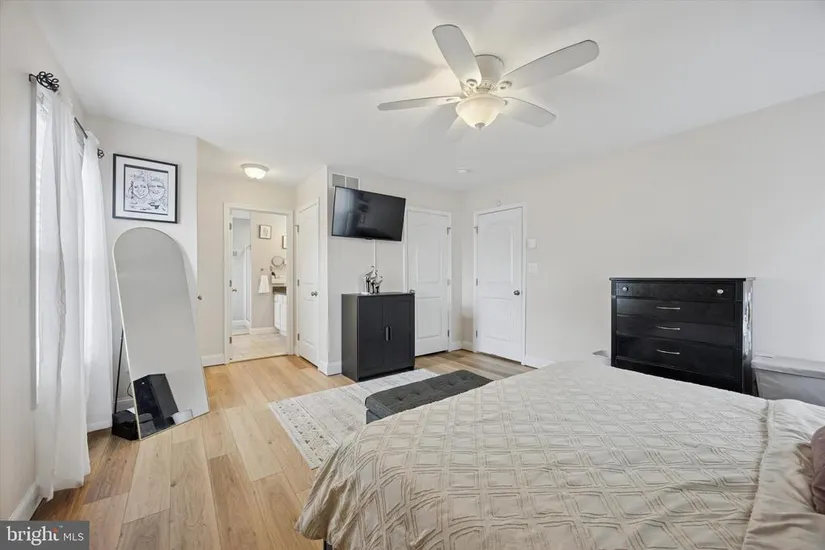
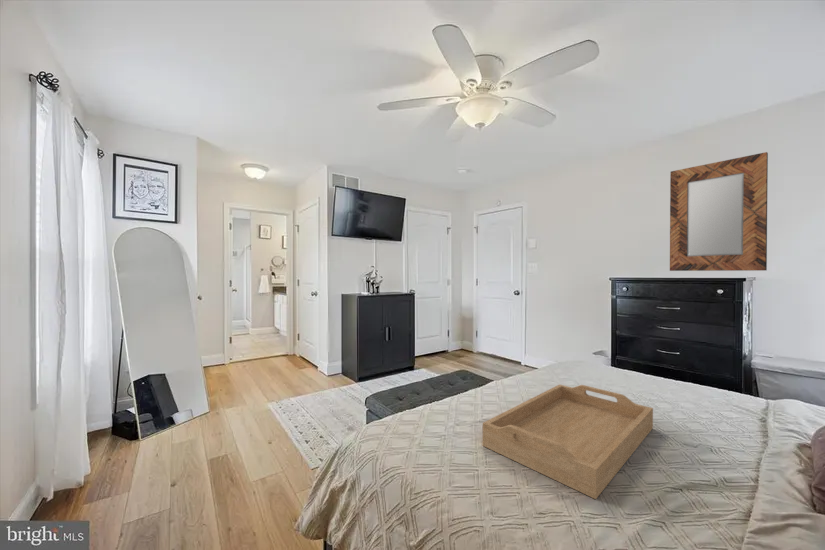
+ home mirror (714, 216)
+ serving tray (572, 422)
